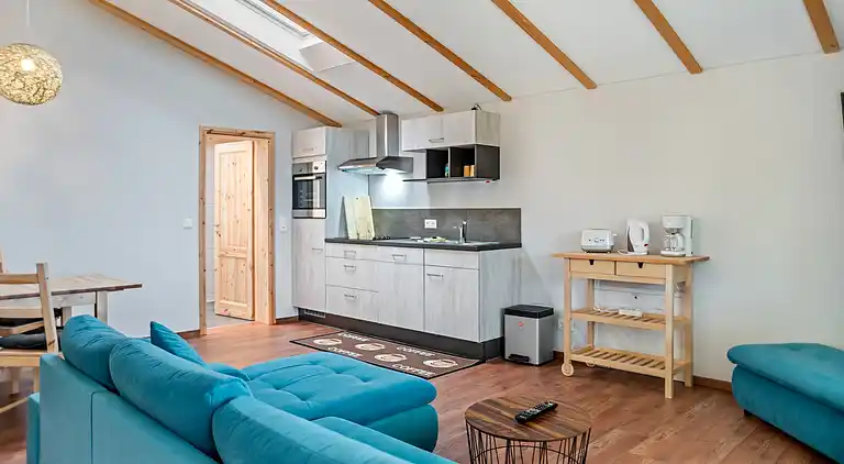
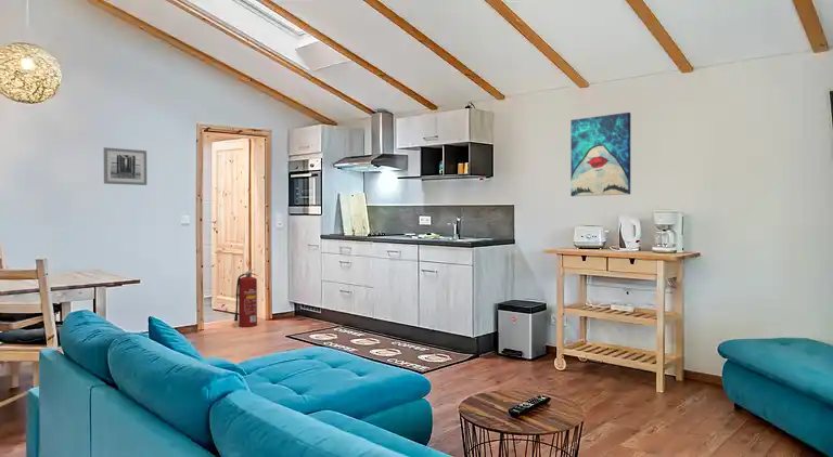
+ wall art (599, 156)
+ wall art (125, 167)
+ fire extinguisher (245, 297)
